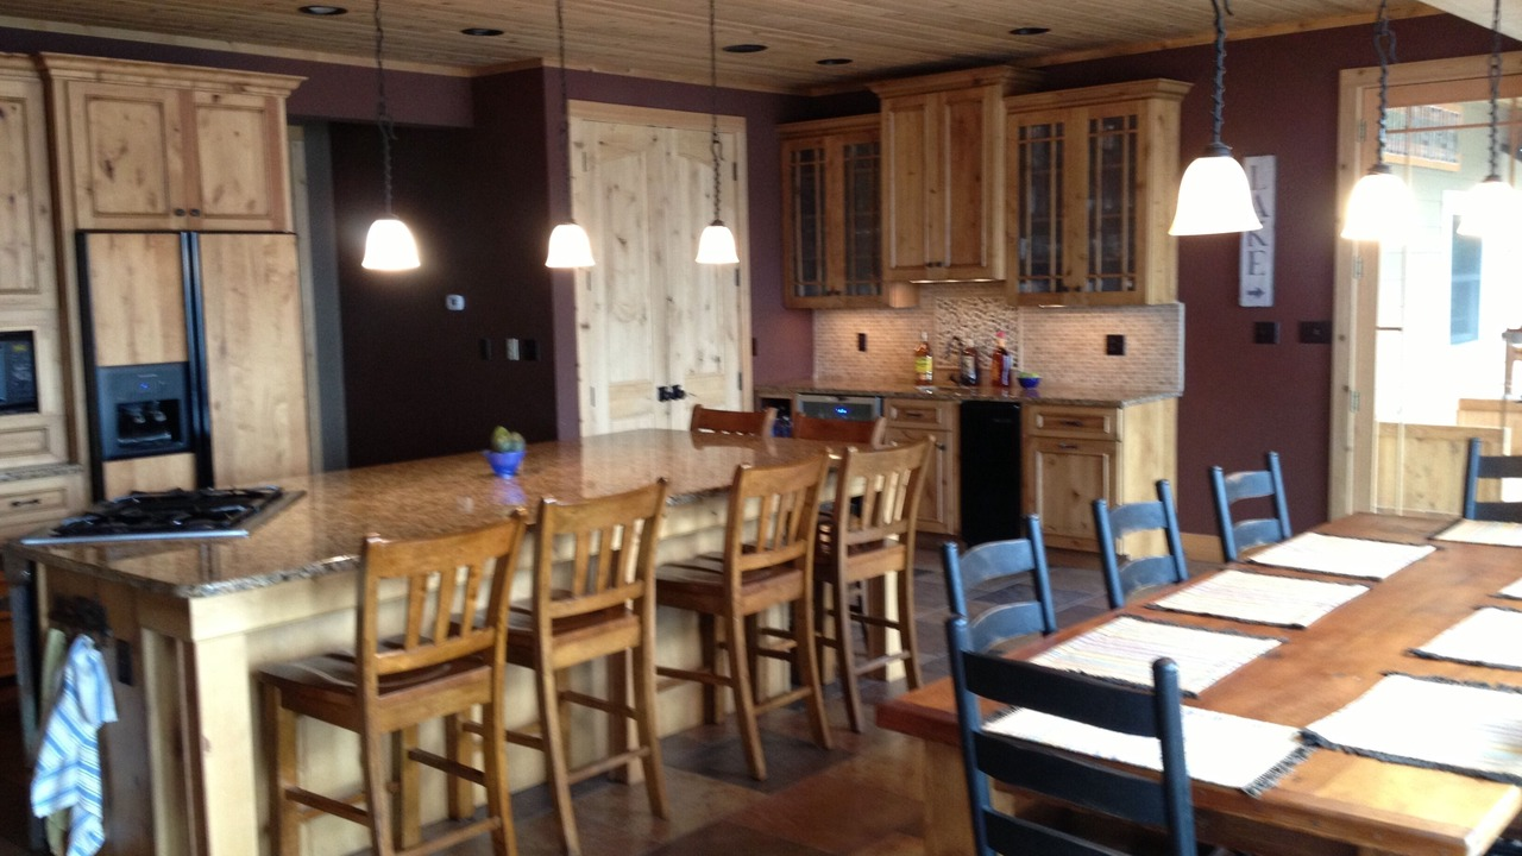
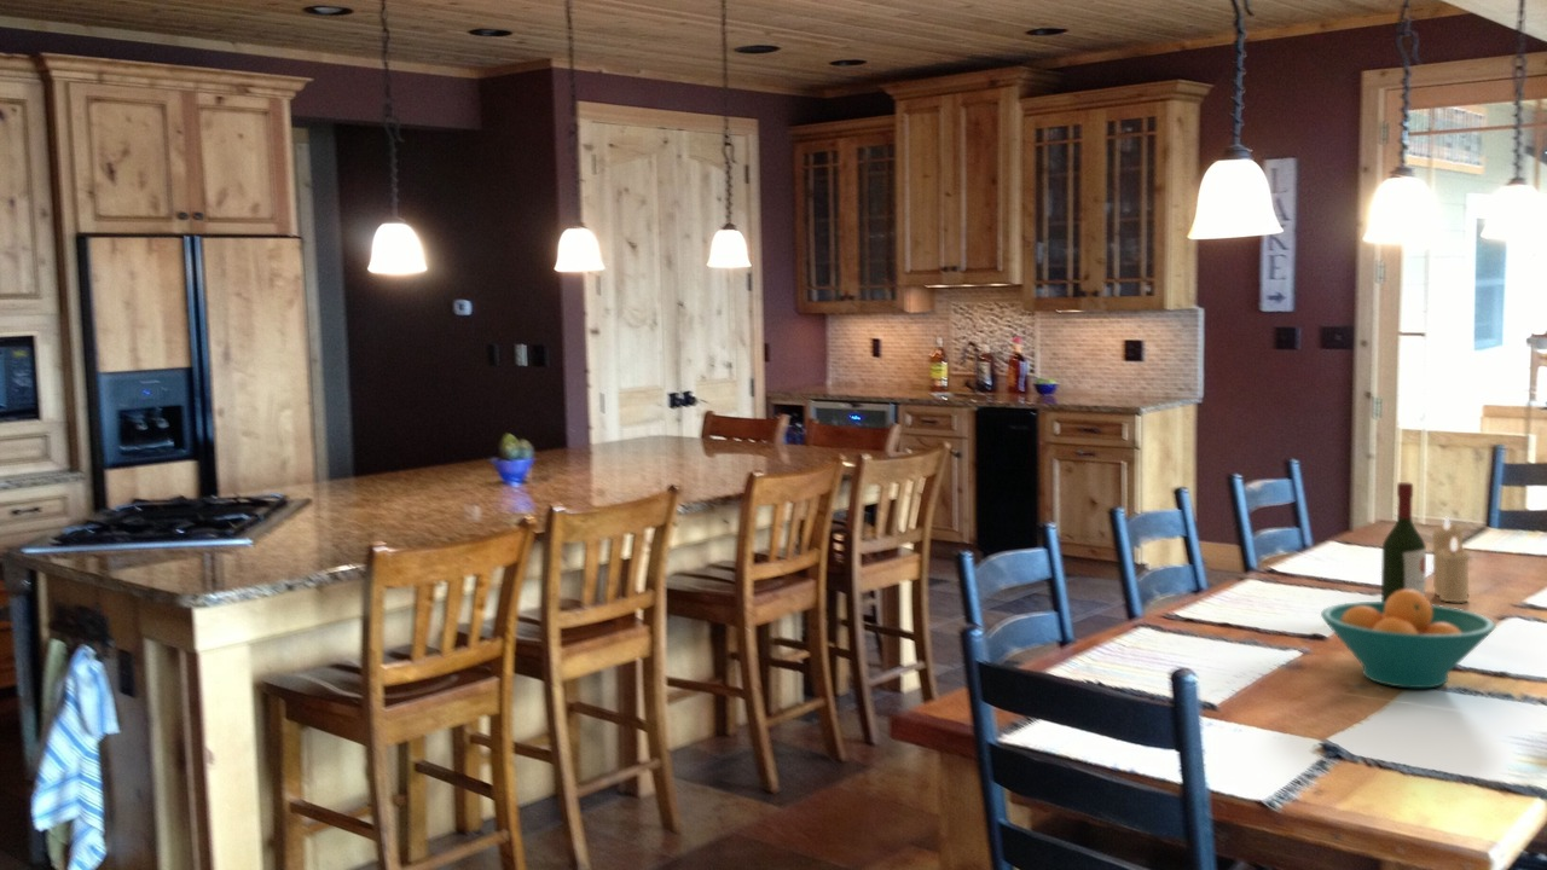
+ wine bottle (1403, 556)
+ fruit bowl (1406, 634)
+ candle (1450, 557)
